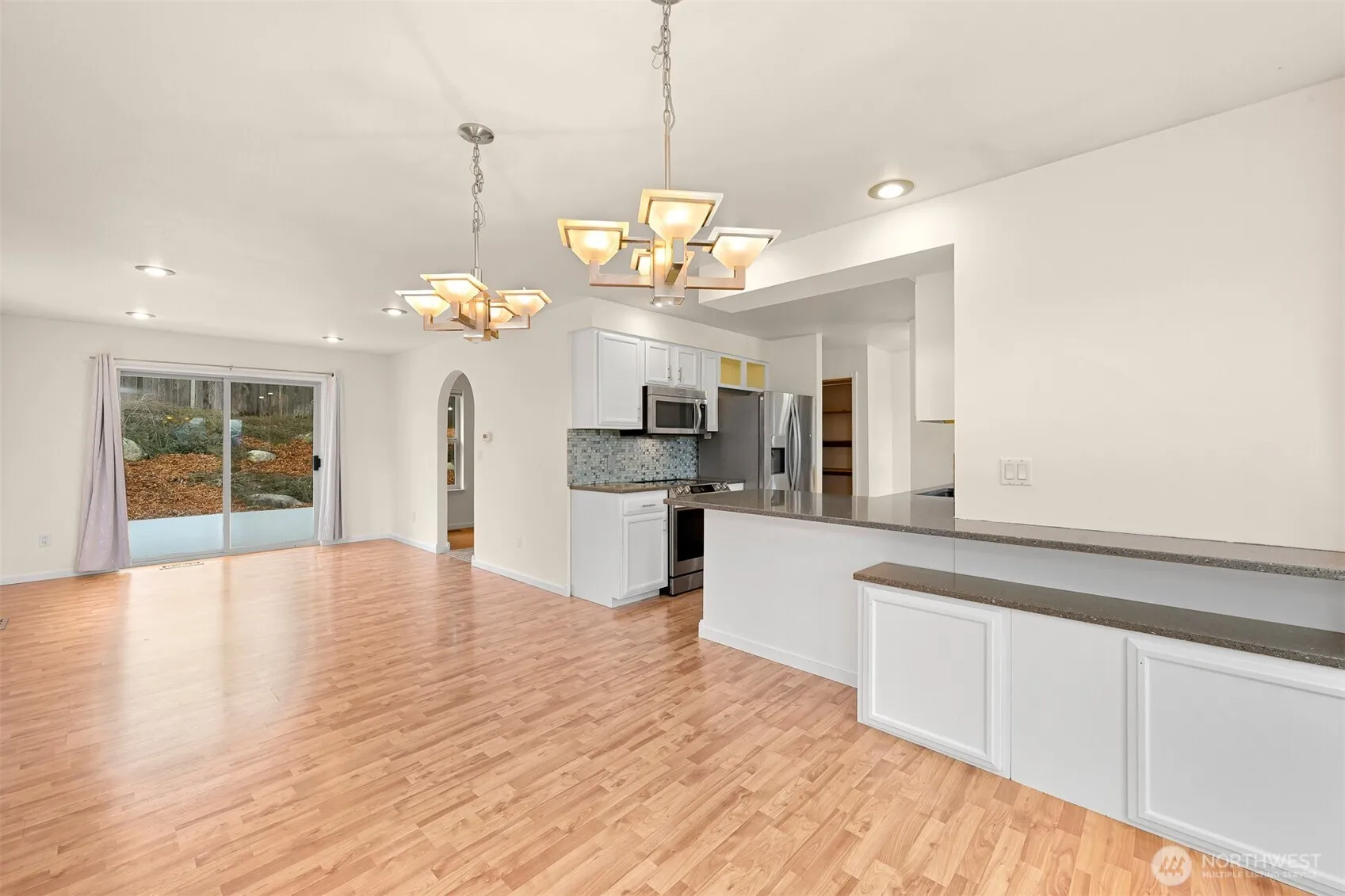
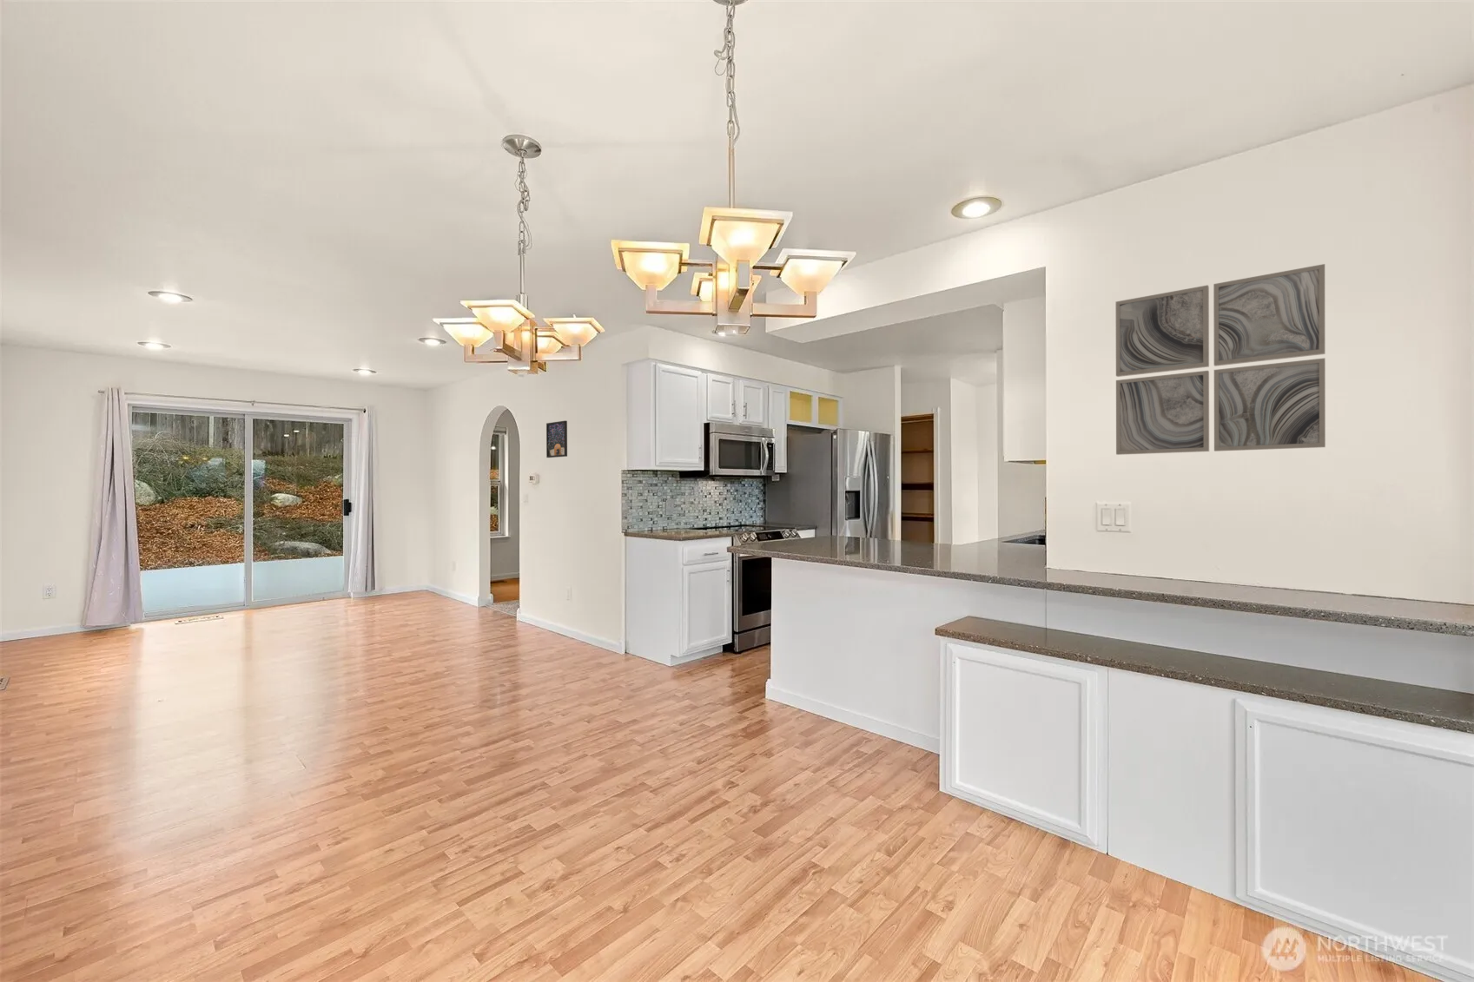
+ wall art (1208, 366)
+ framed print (556, 439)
